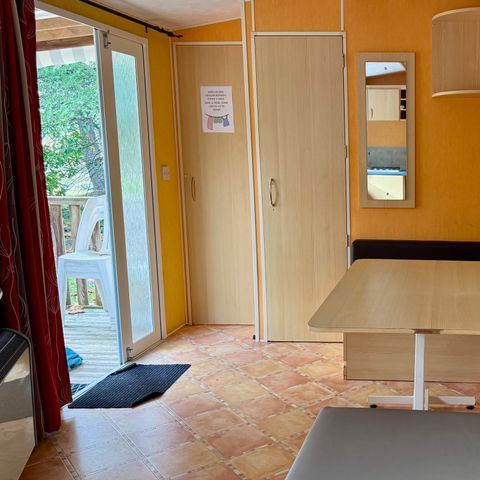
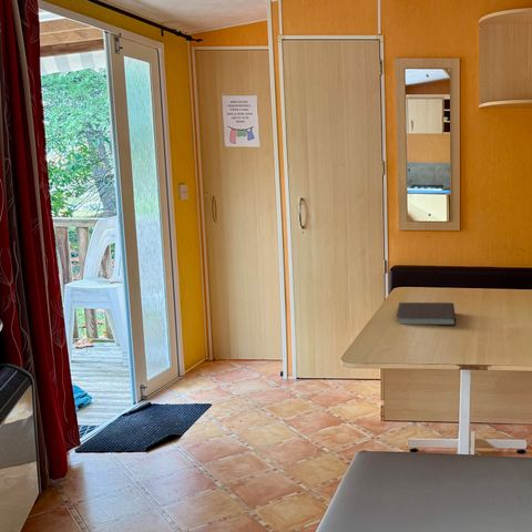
+ notebook (426, 313)
